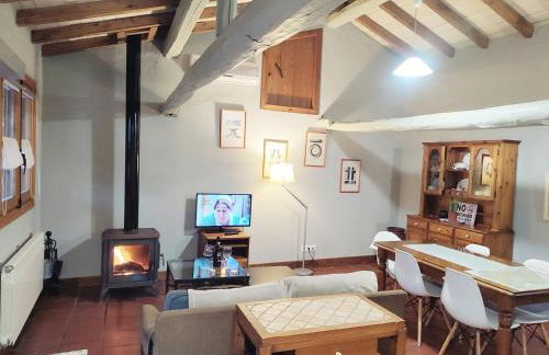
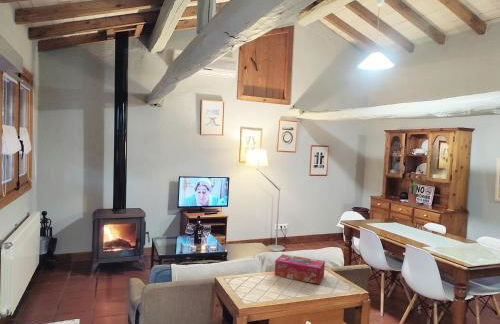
+ tissue box (299, 268)
